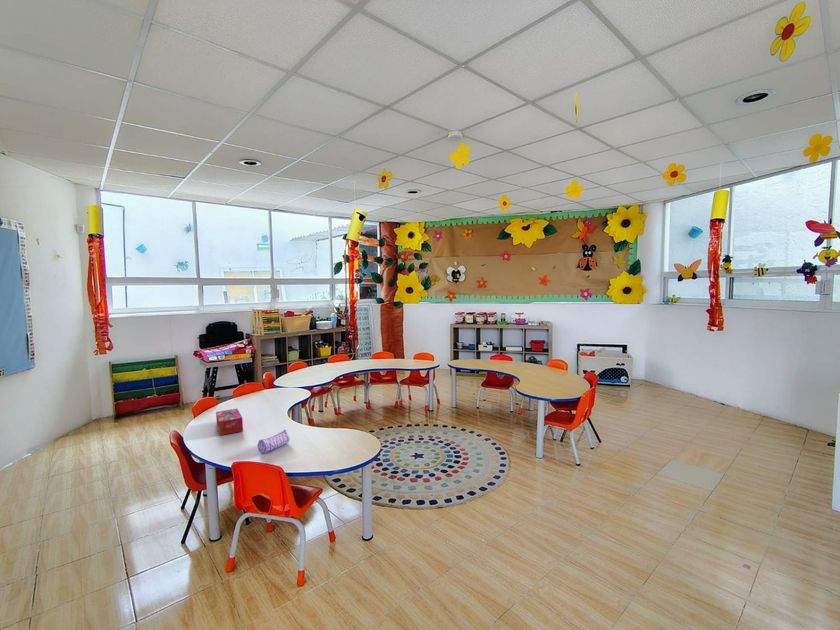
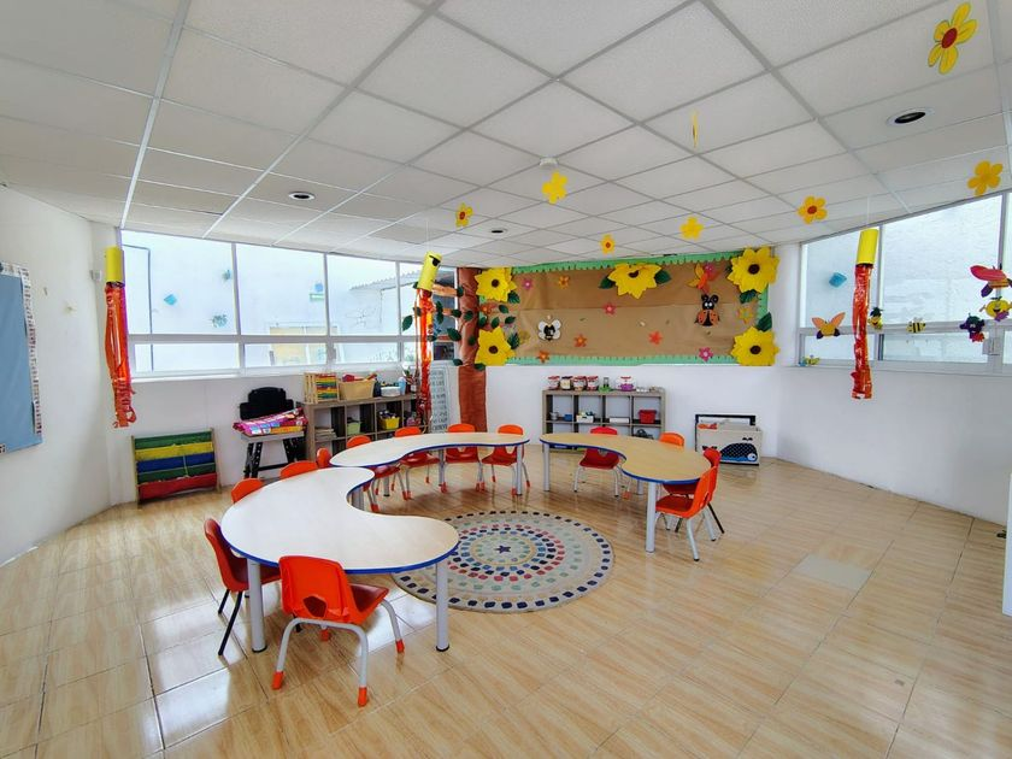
- pencil case (274, 441)
- tissue box (229, 421)
